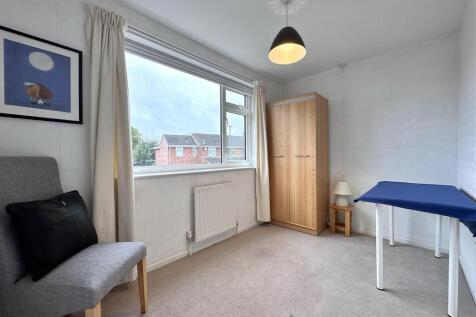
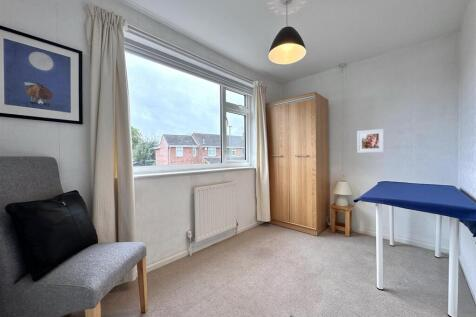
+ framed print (370, 141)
